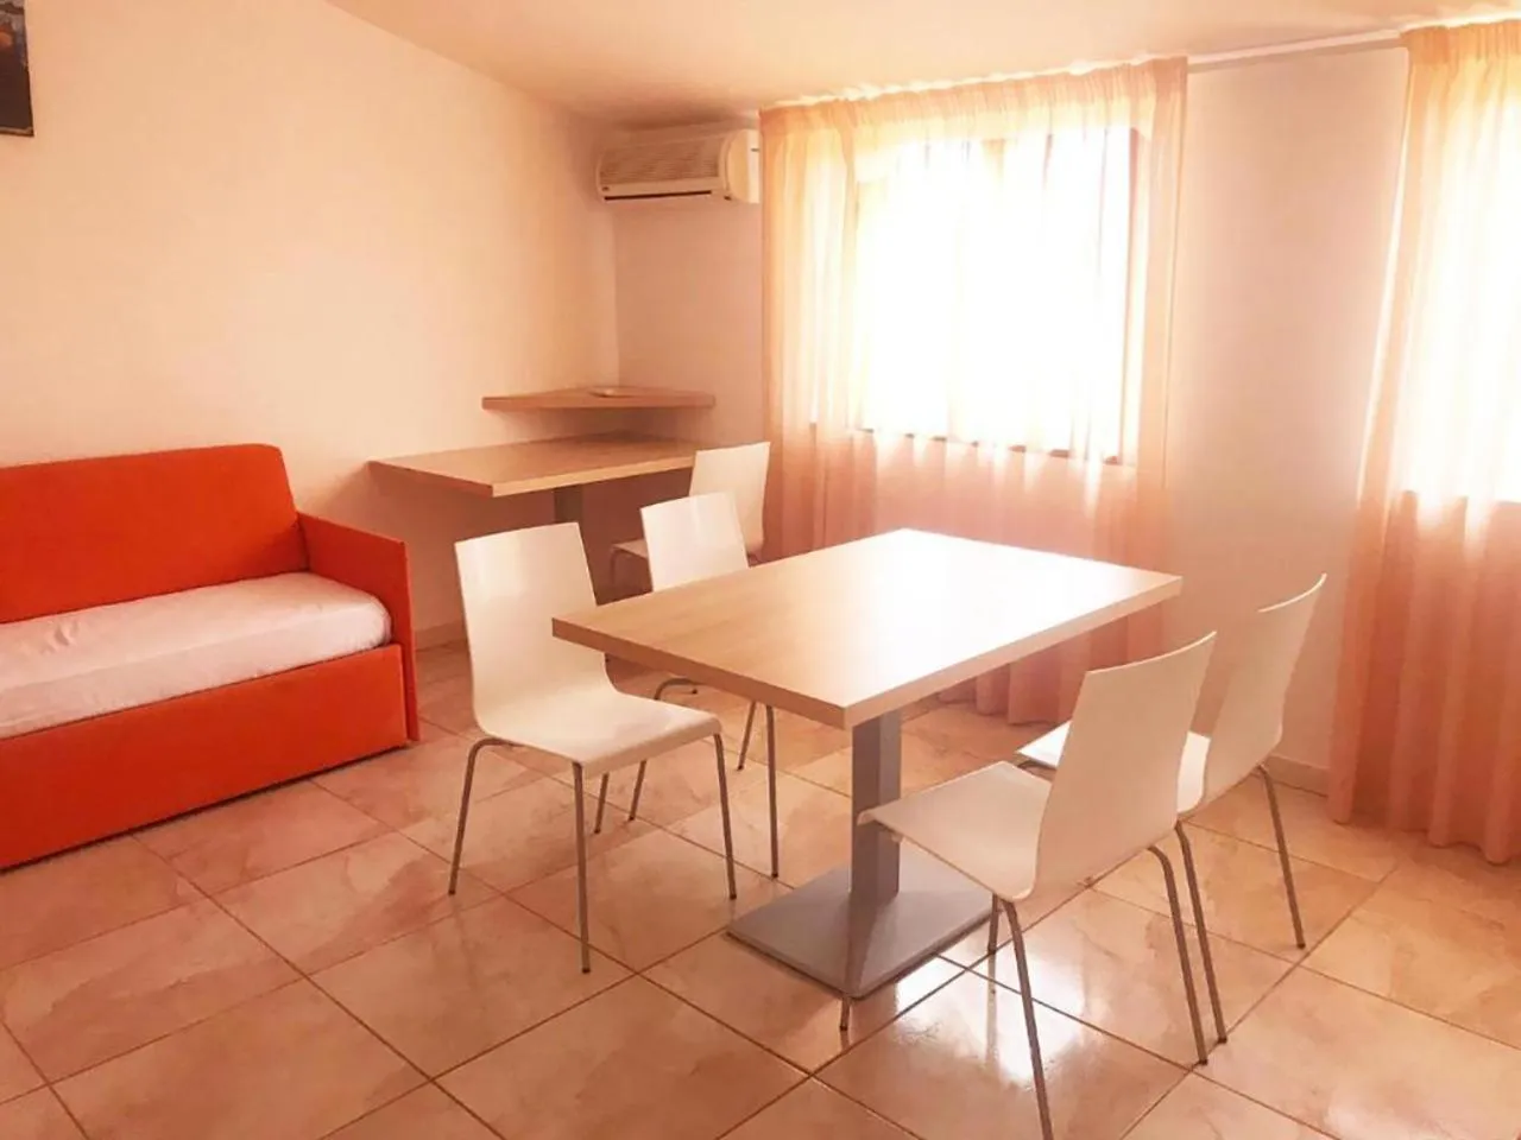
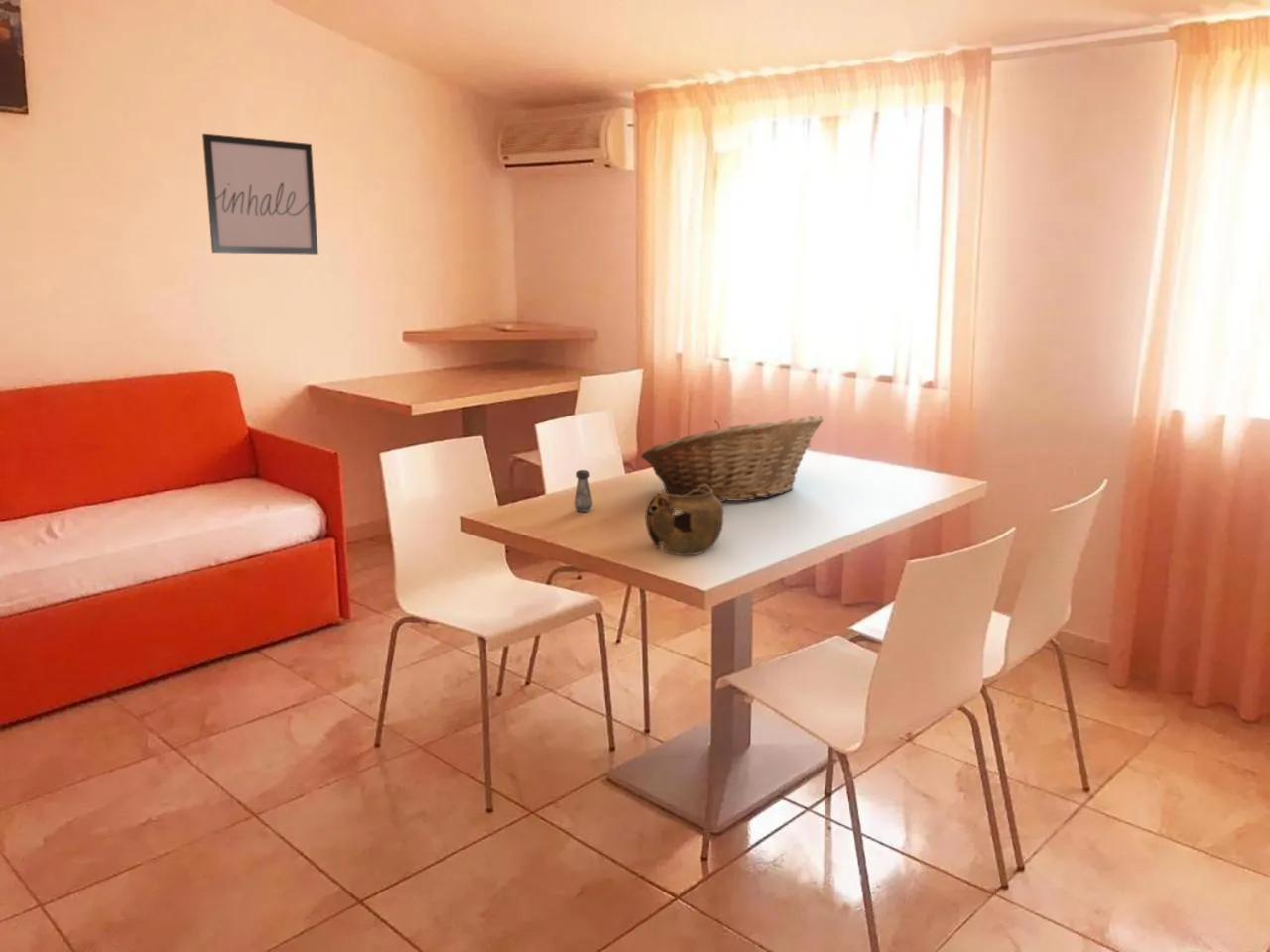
+ teapot (677, 520)
+ salt shaker (583, 490)
+ wall art (263, 196)
+ fruit basket (734, 452)
